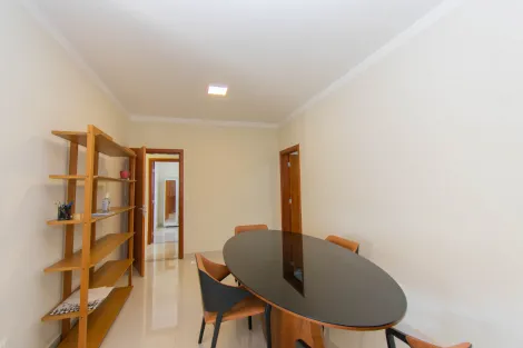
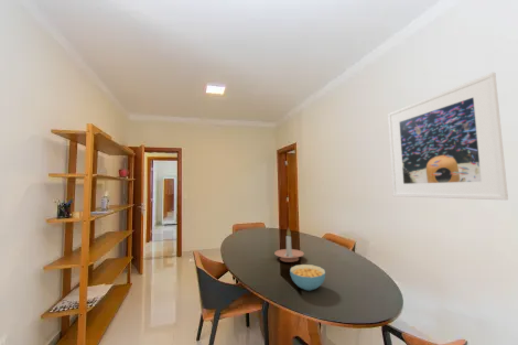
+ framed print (433, 147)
+ candle holder (289, 242)
+ cereal bowl (307, 279)
